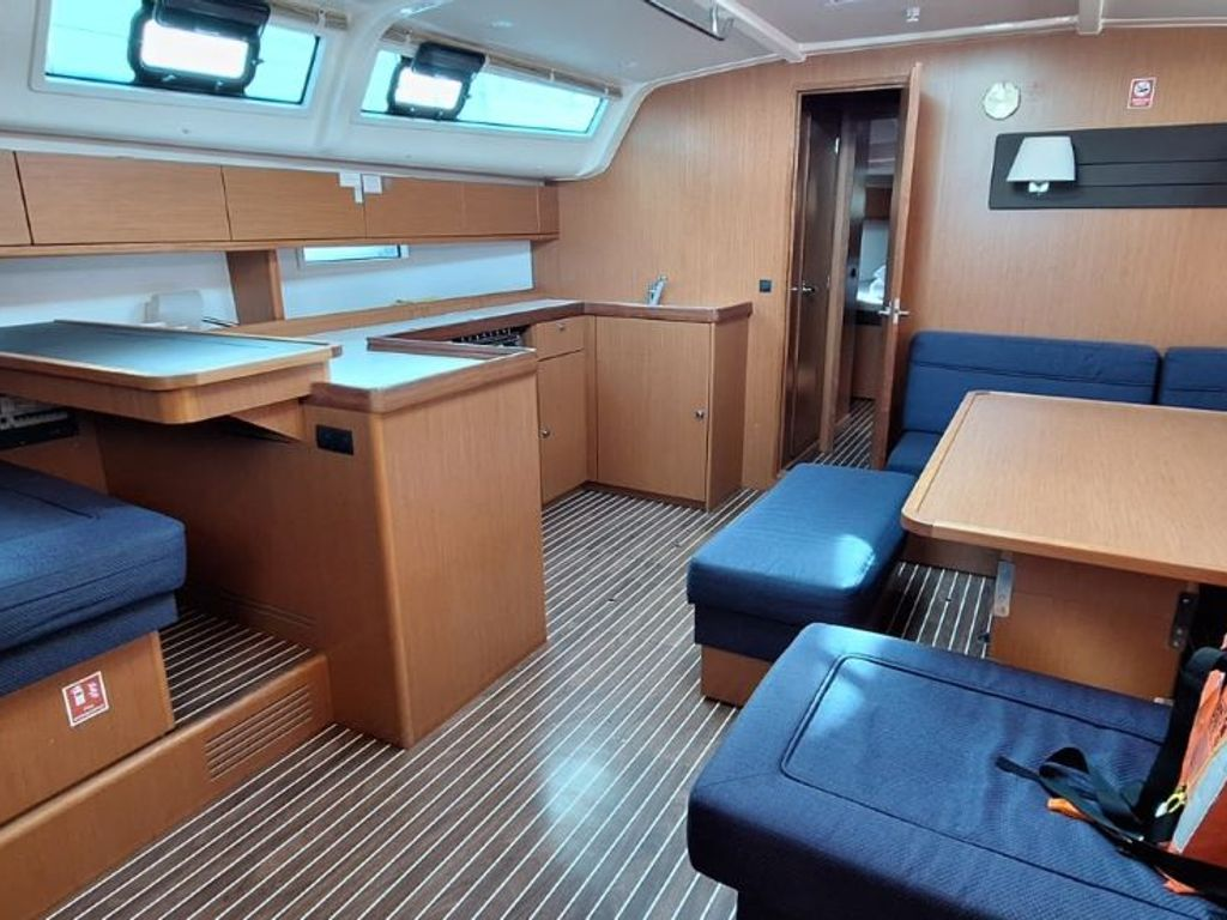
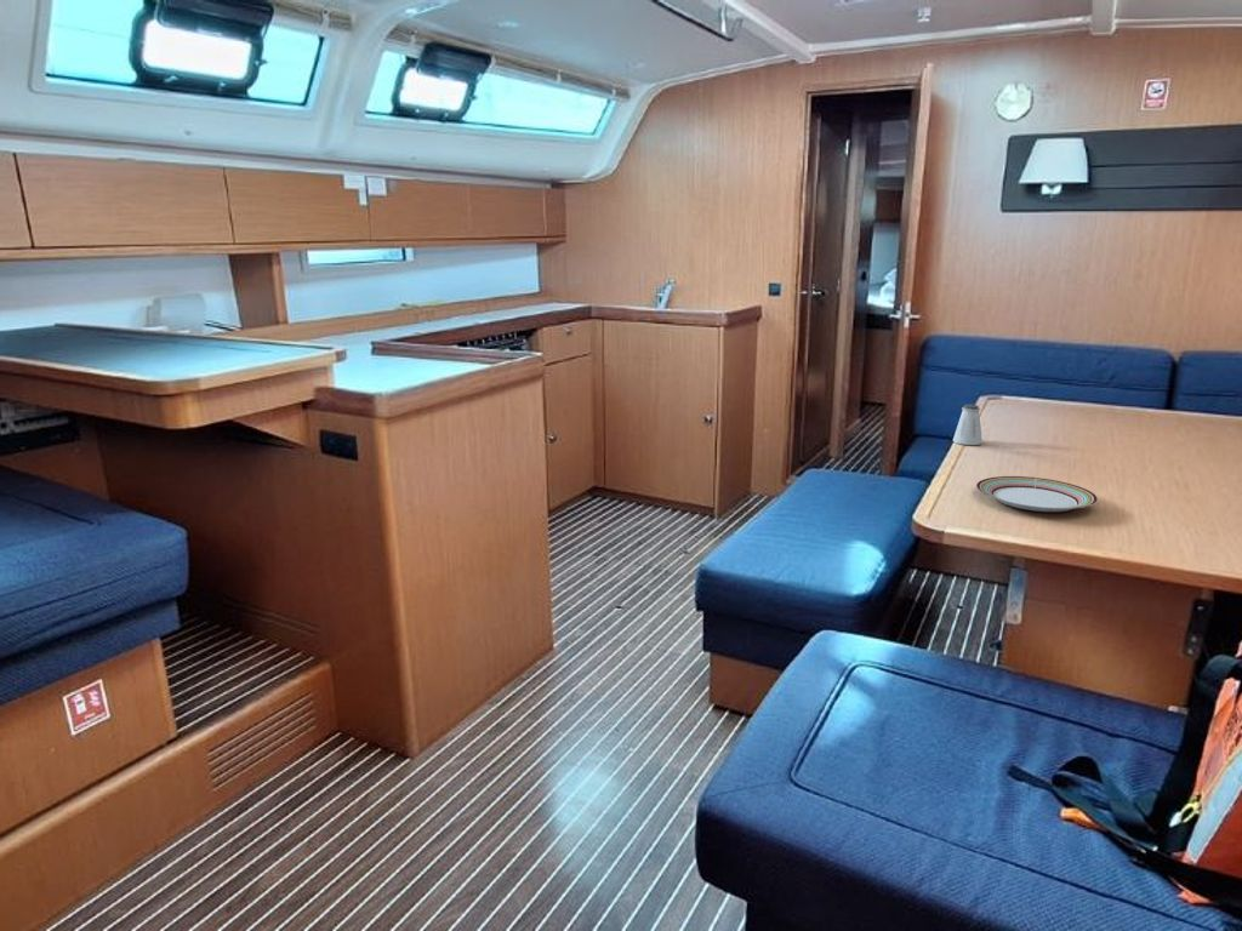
+ saltshaker (969, 423)
+ plate (1033, 495)
